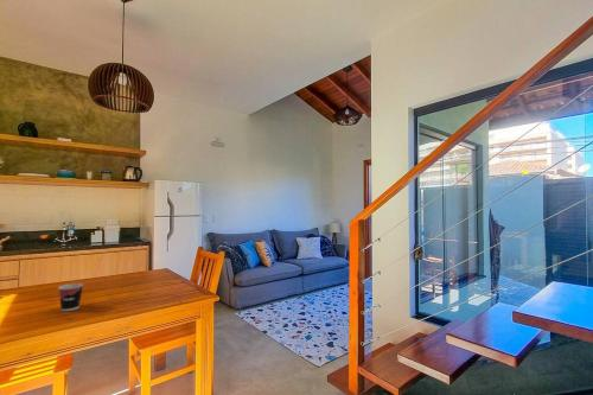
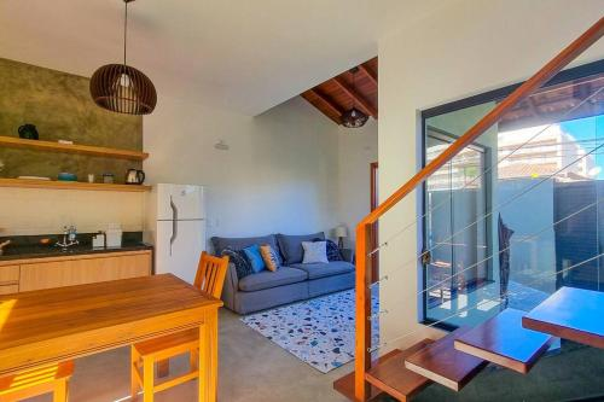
- cup (70, 297)
